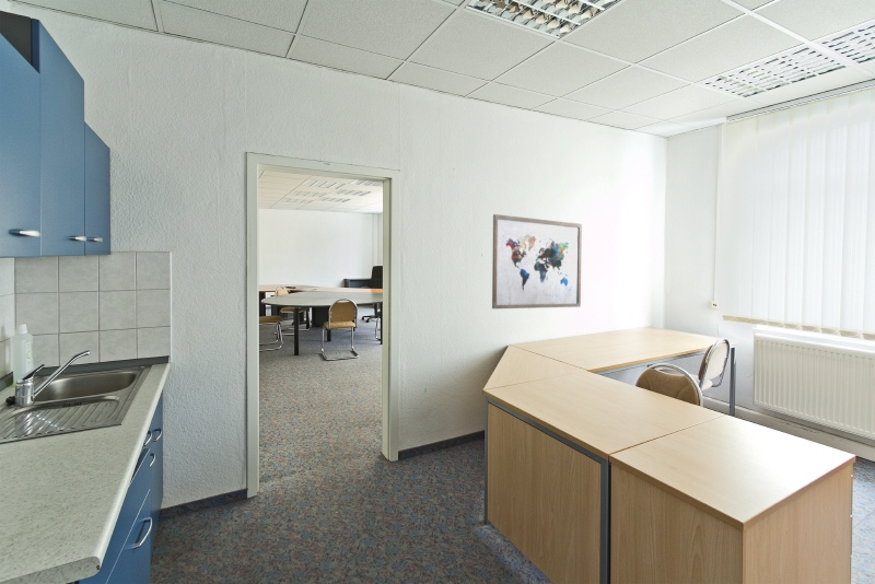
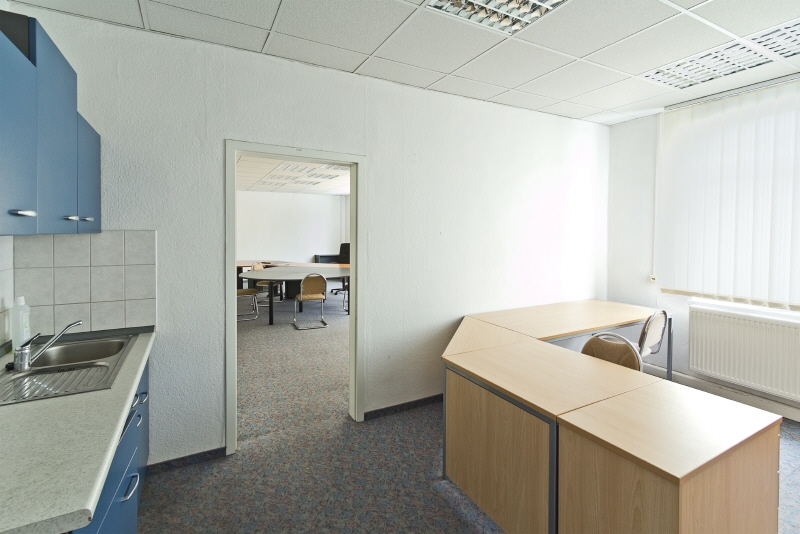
- wall art (539, 264)
